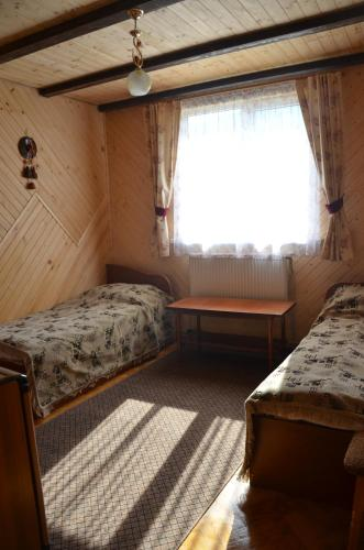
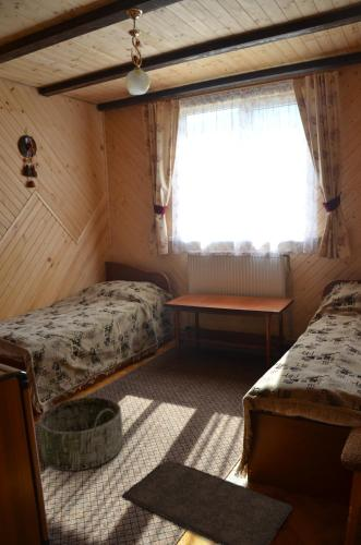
+ basket (81, 424)
+ doormat (203, 499)
